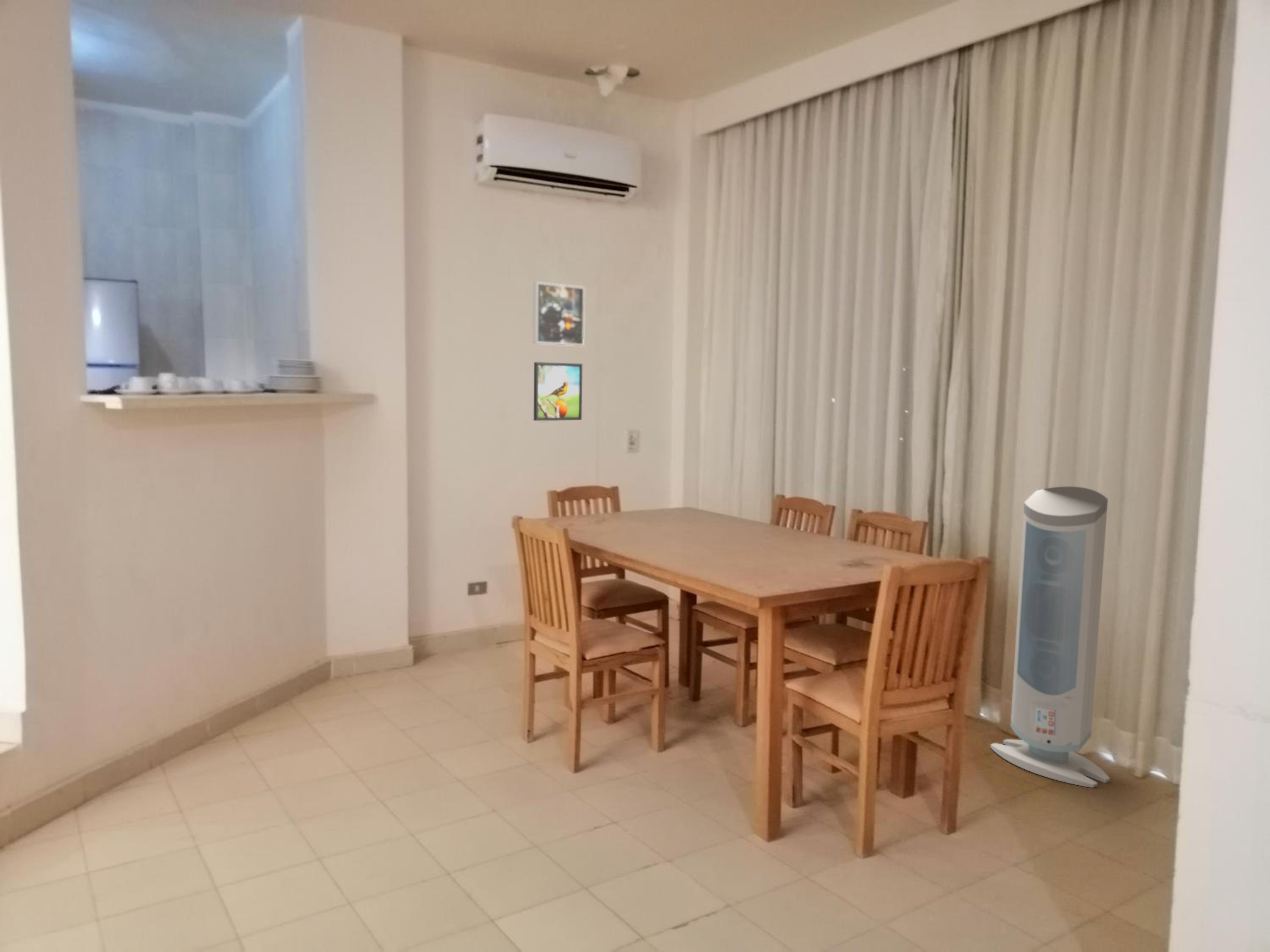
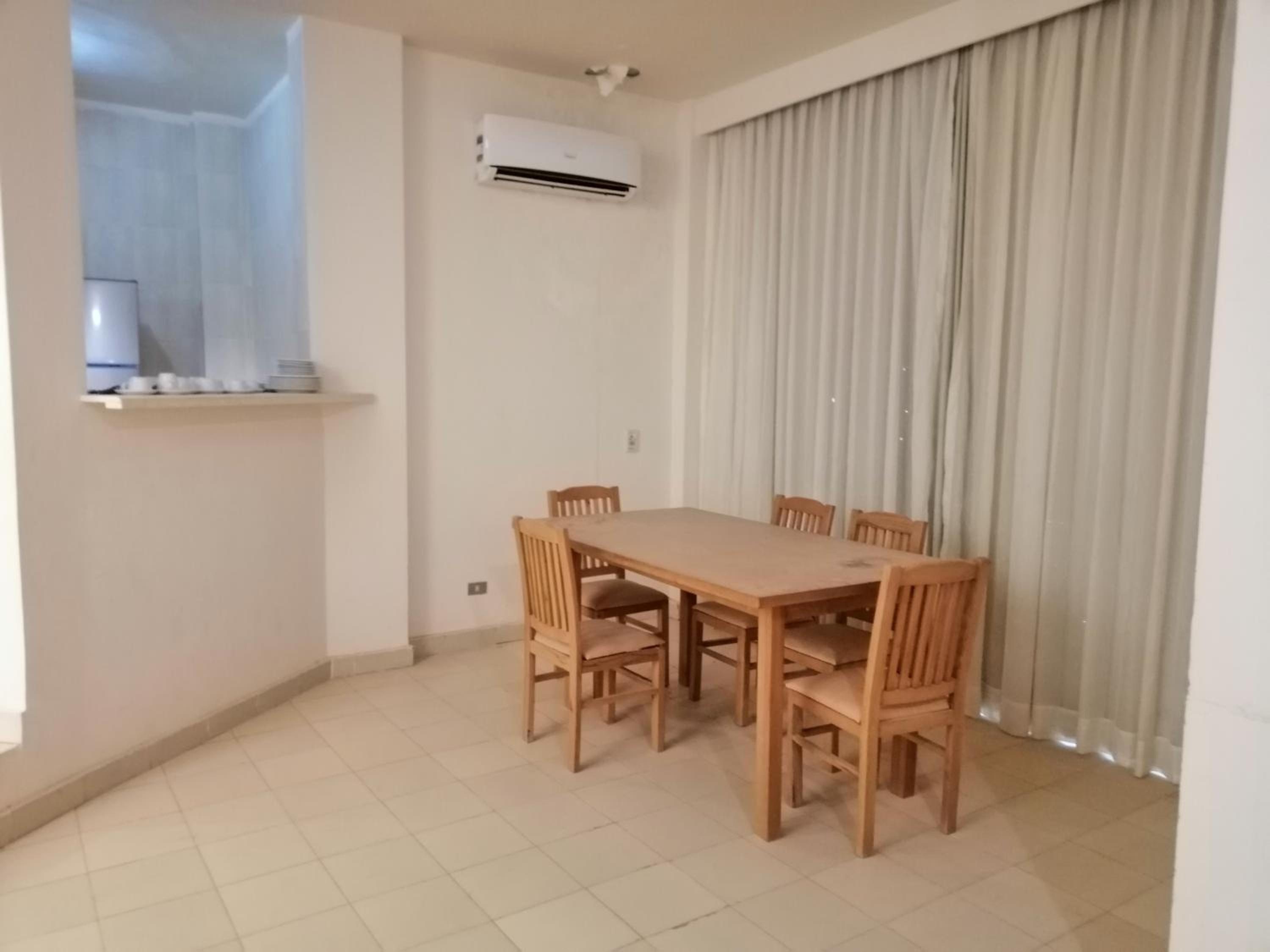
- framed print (558, 391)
- air purifier (1057, 627)
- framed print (559, 315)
